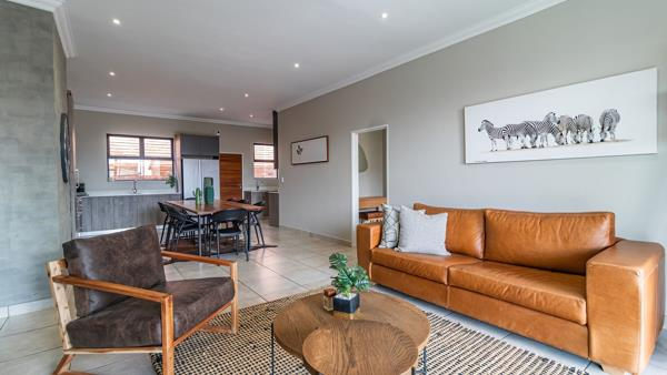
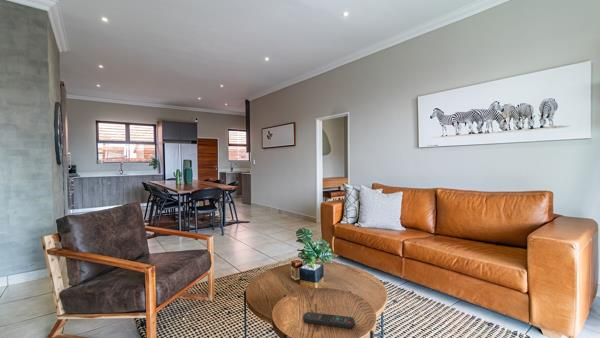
+ remote control (328, 319)
